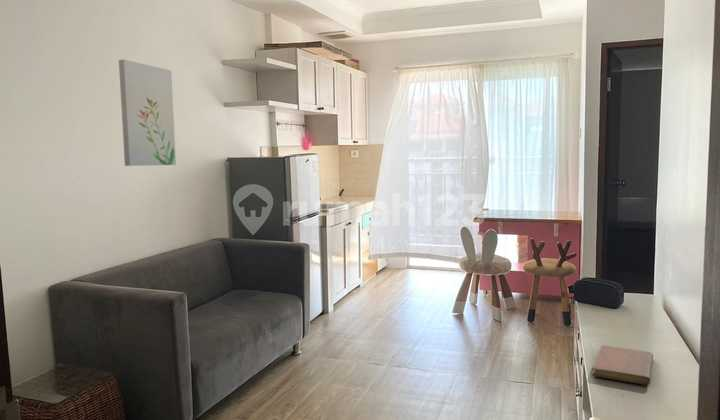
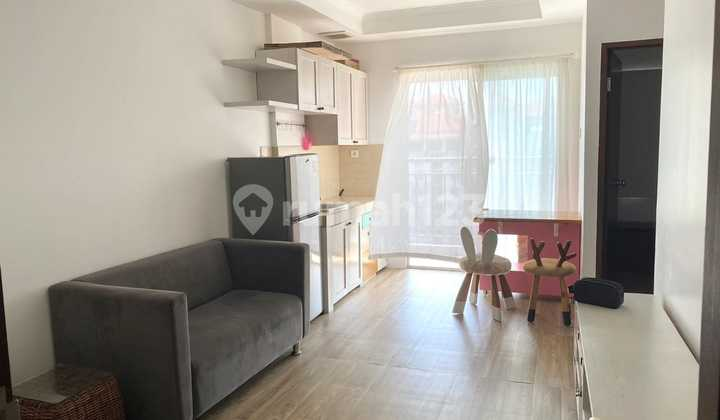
- notebook (623, 363)
- wall art (149, 115)
